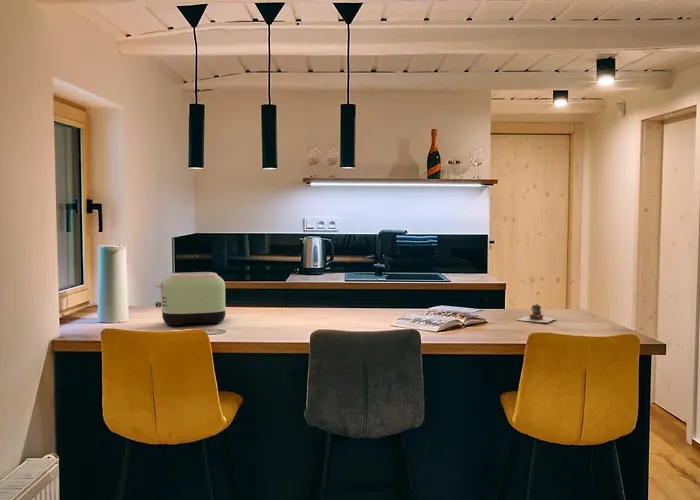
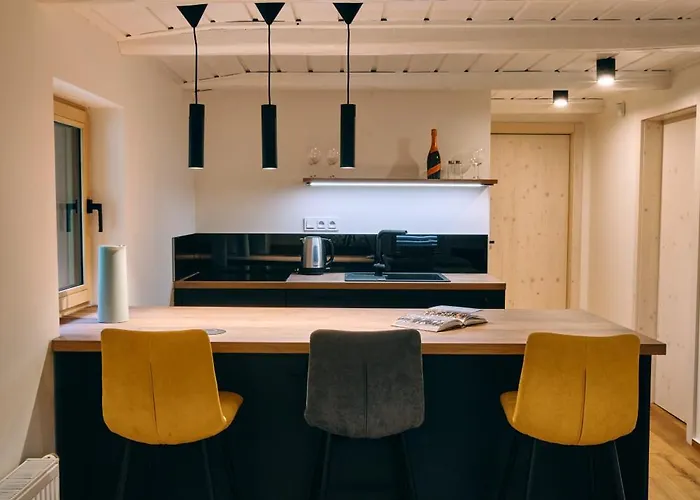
- toaster (191, 298)
- teapot (536, 311)
